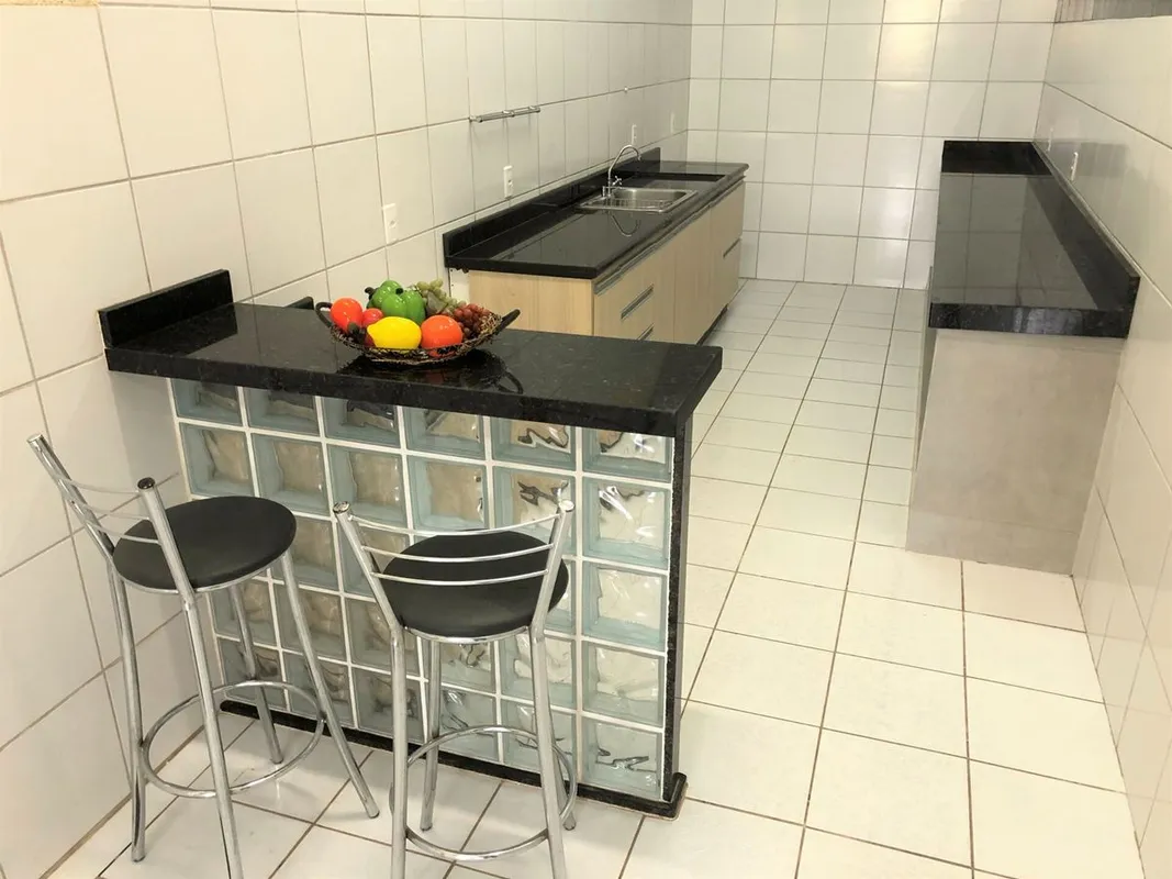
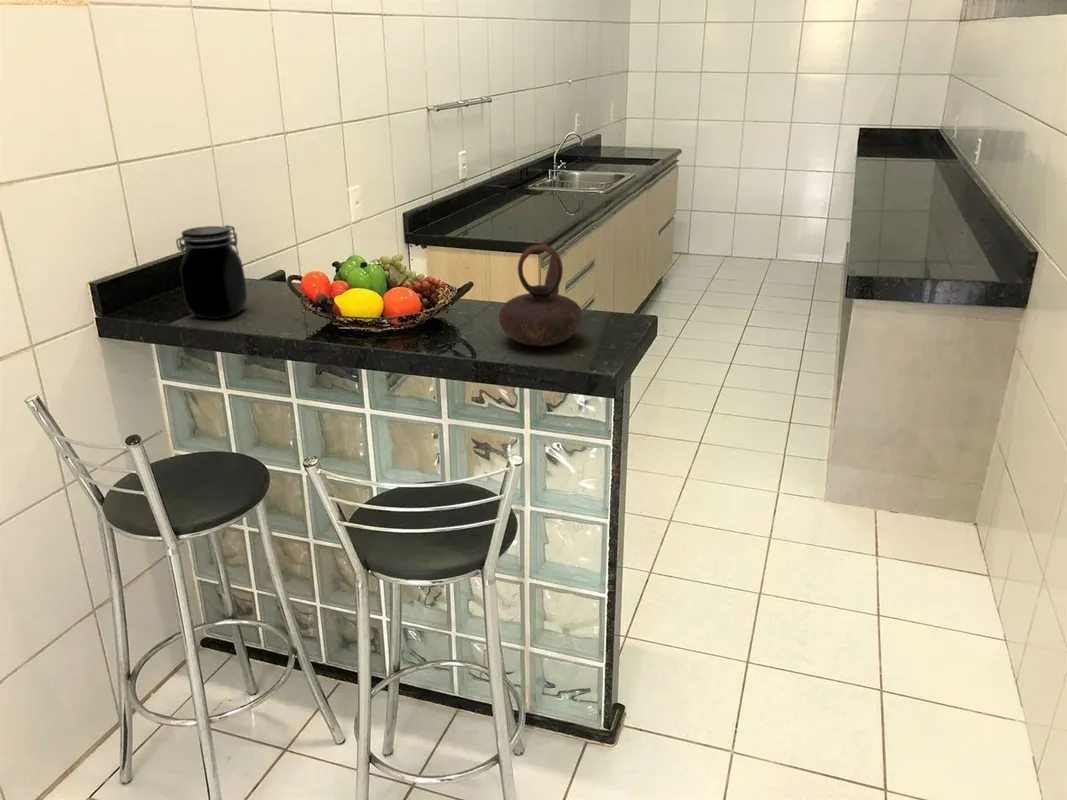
+ jar (212, 272)
+ teapot (542, 289)
